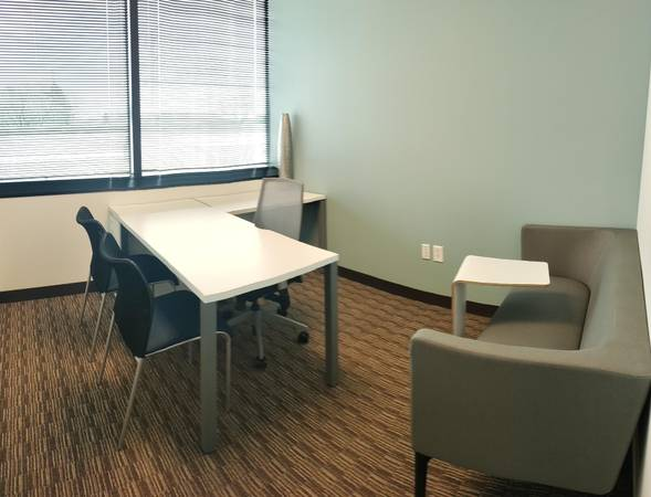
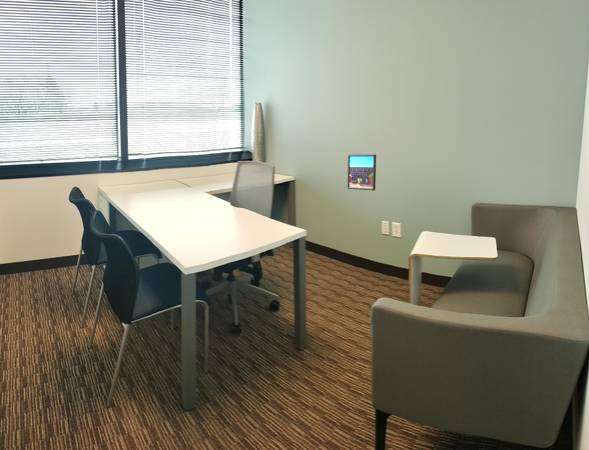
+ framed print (361, 172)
